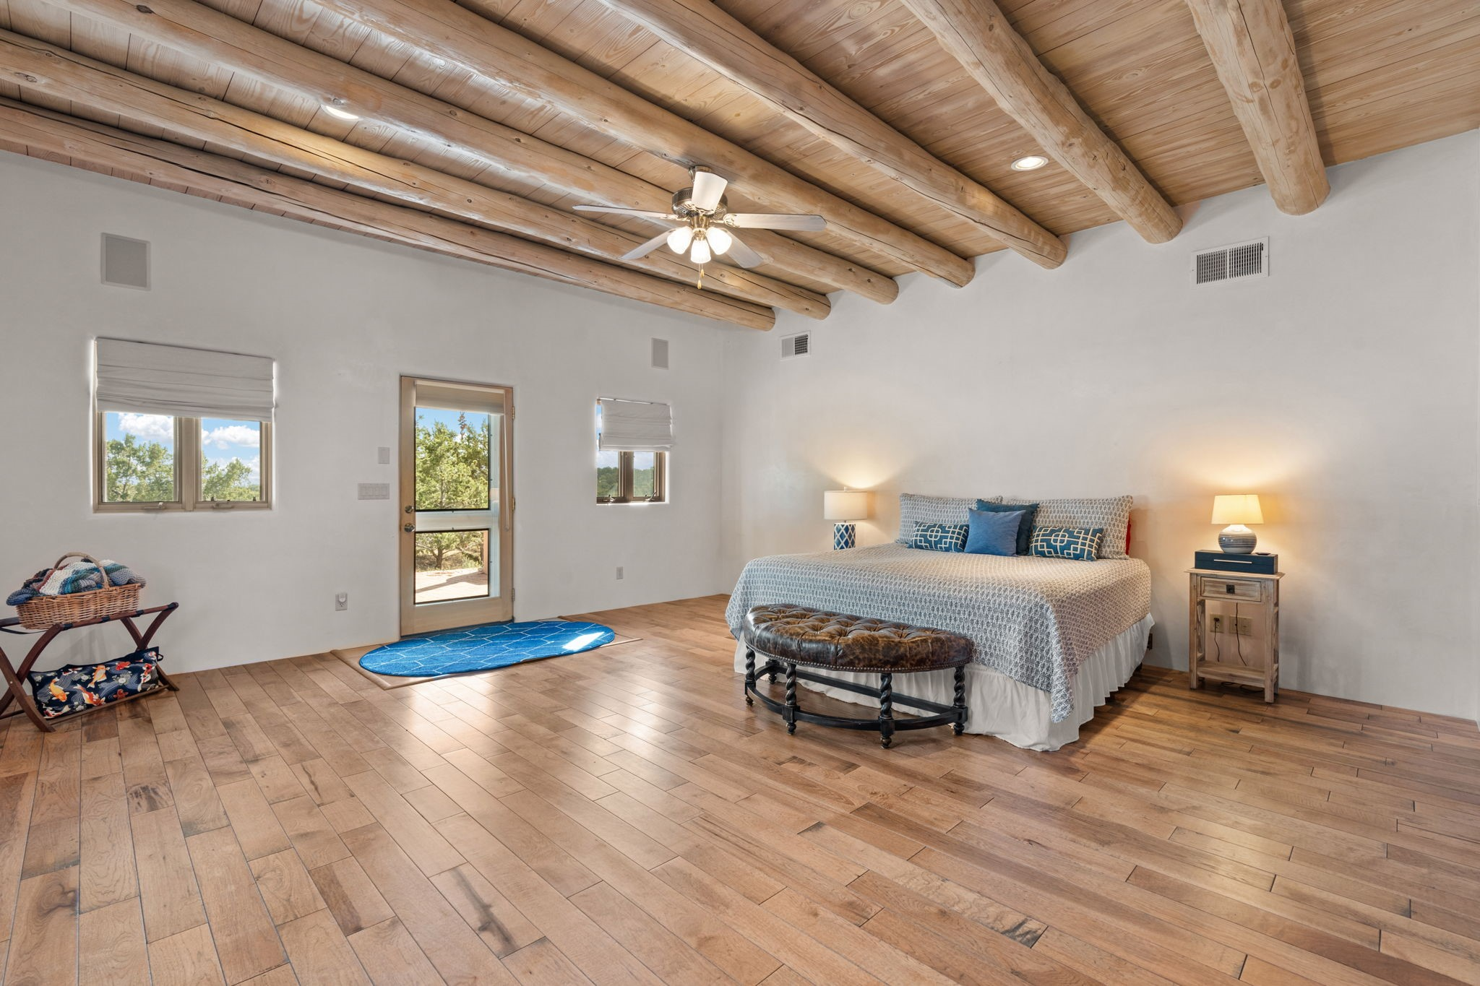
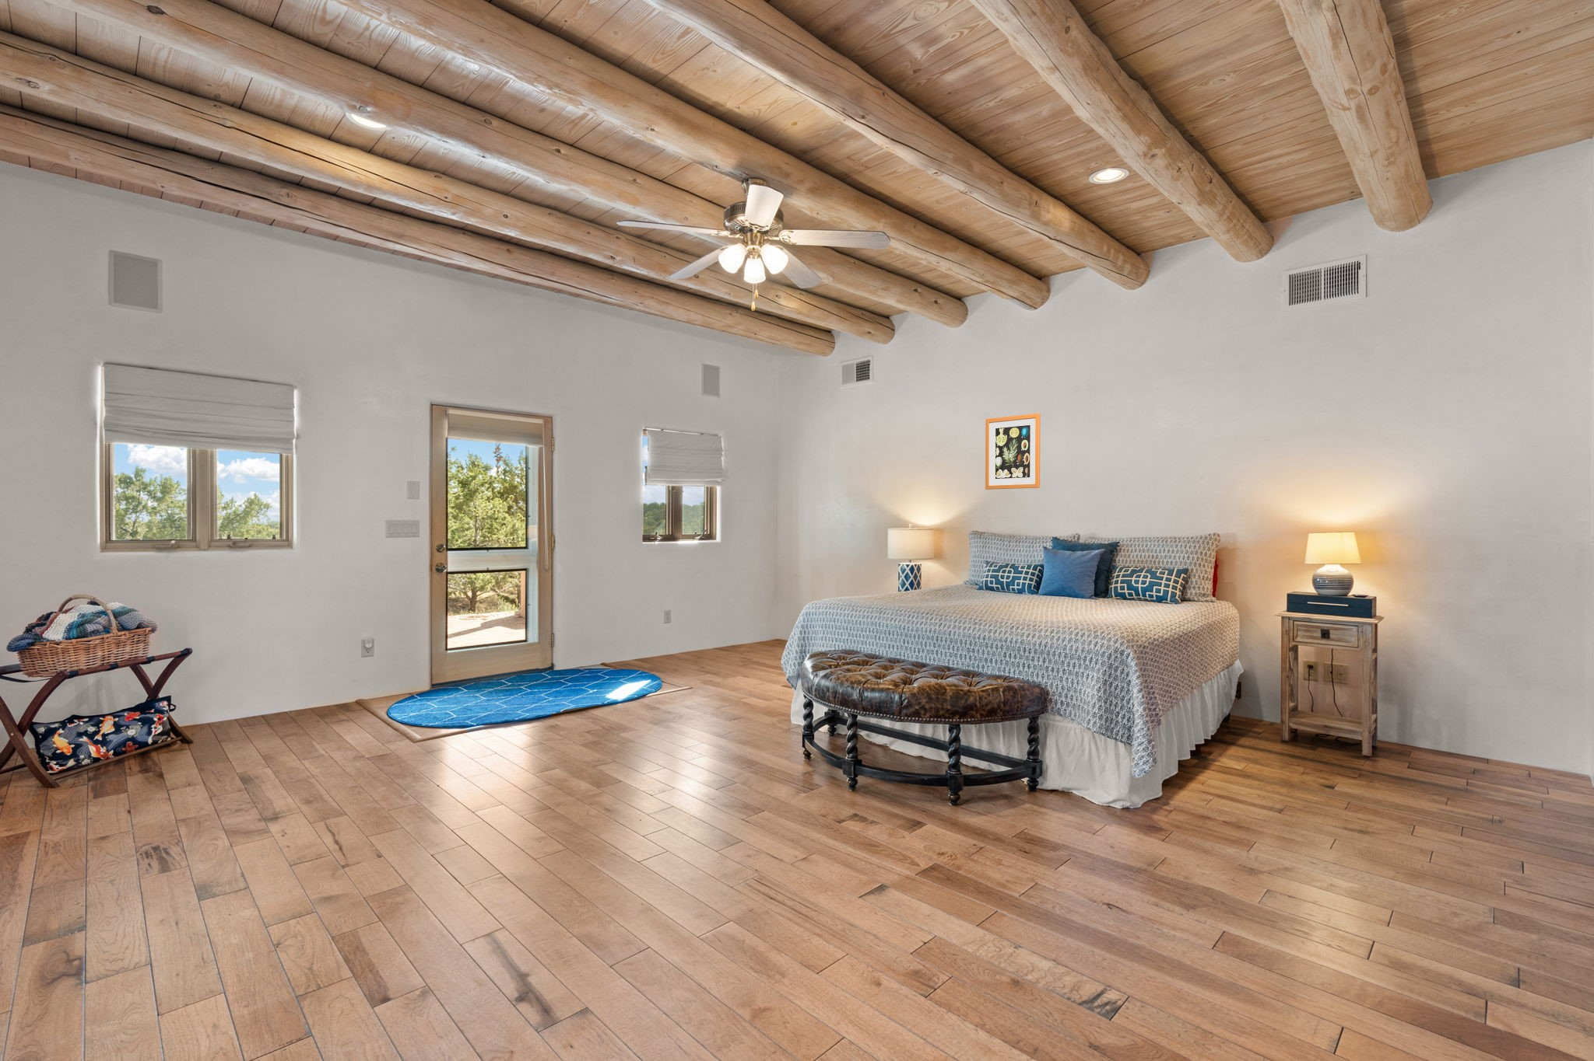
+ wall art (1012, 452)
